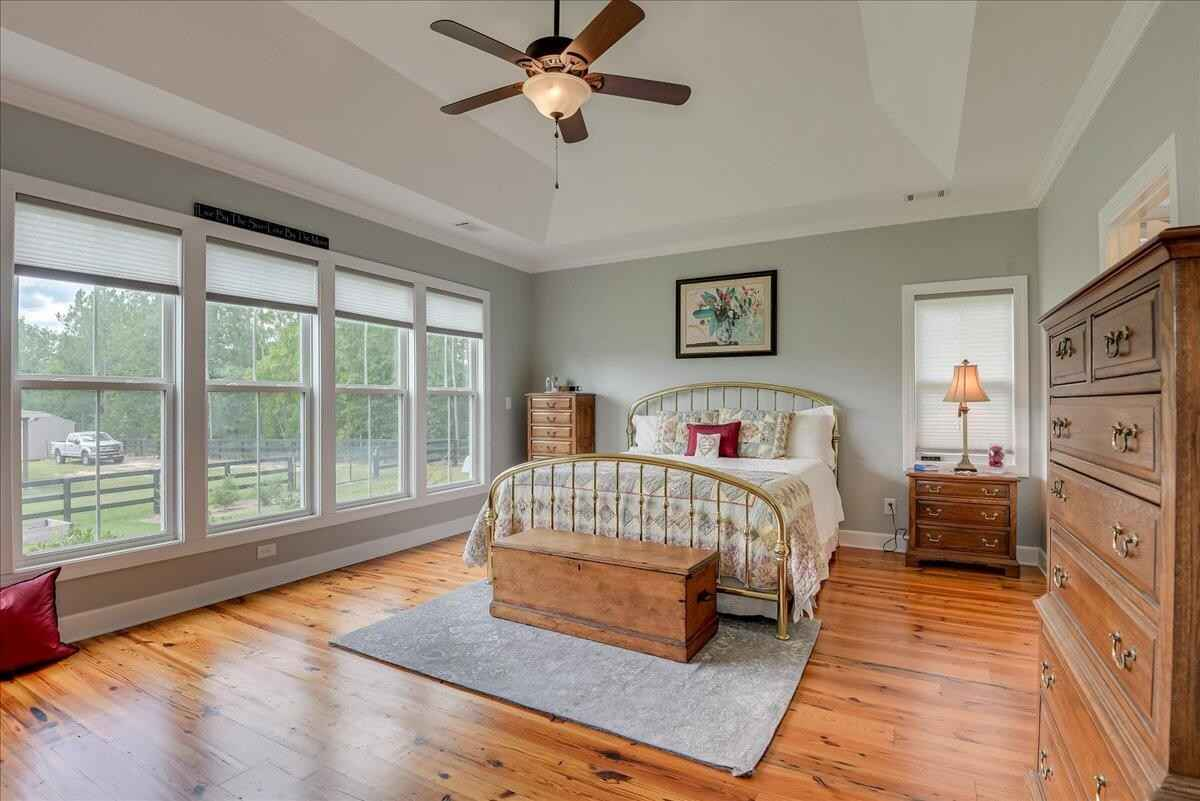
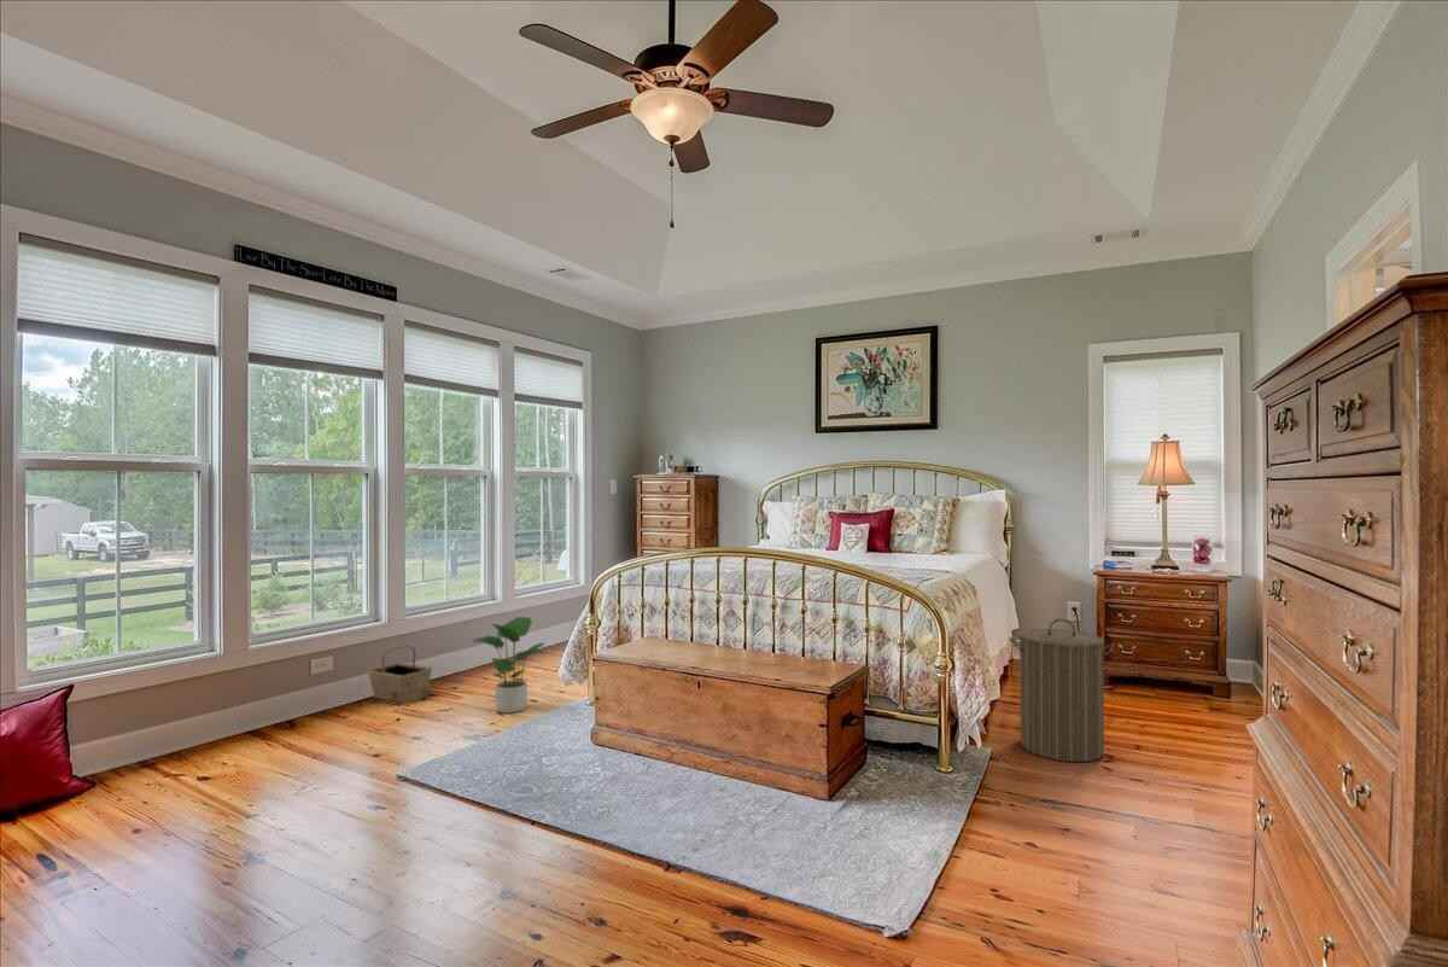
+ laundry hamper (1061, 683)
+ potted plant (514, 663)
+ basket (399, 671)
